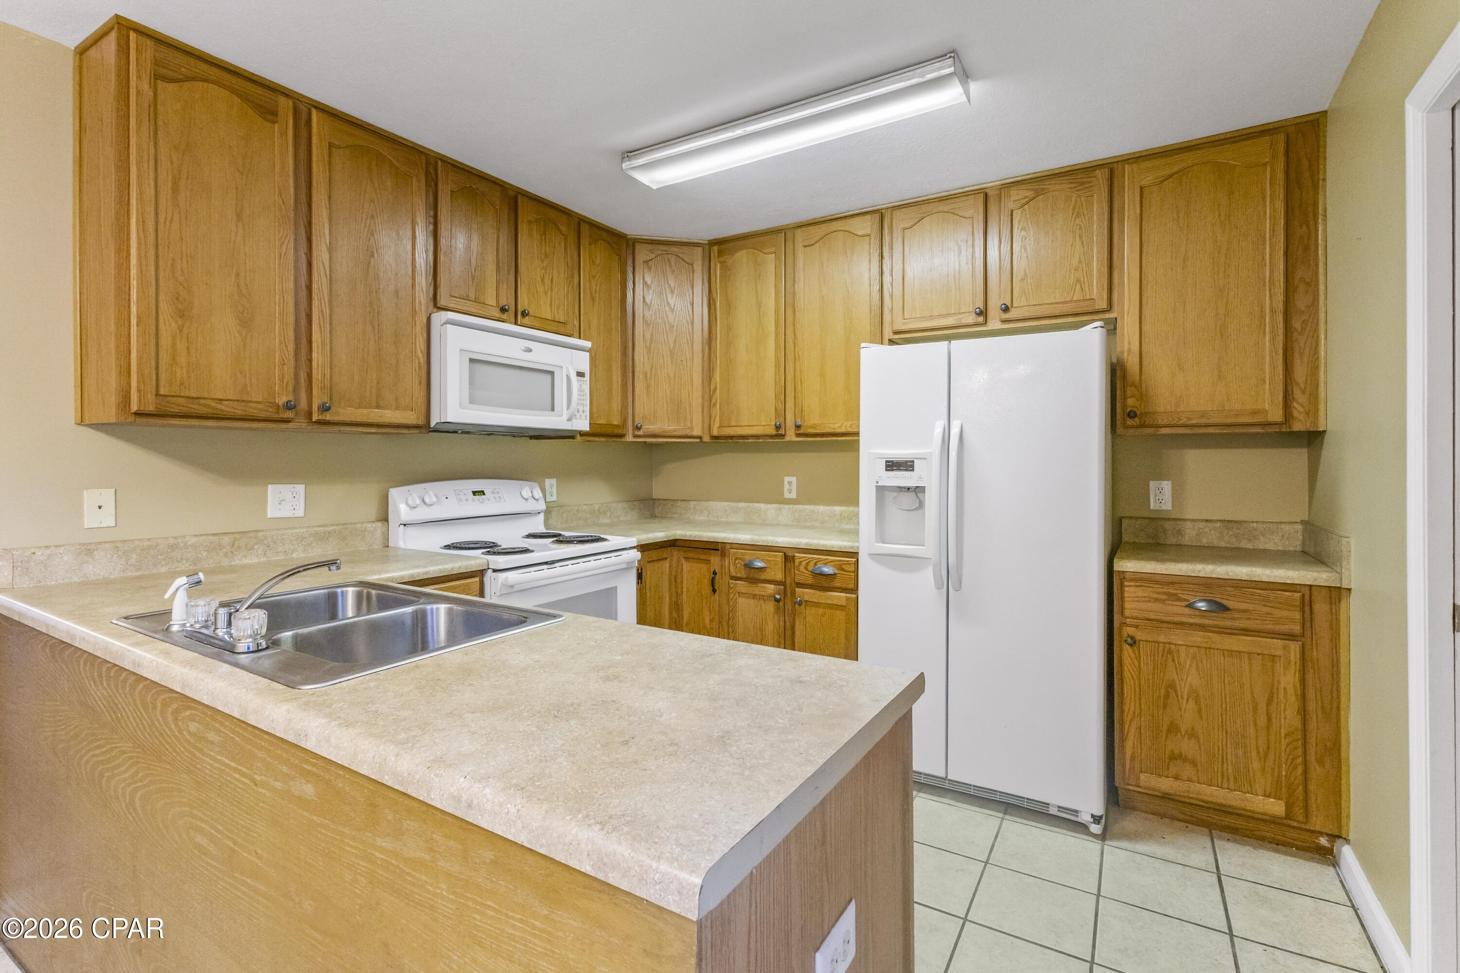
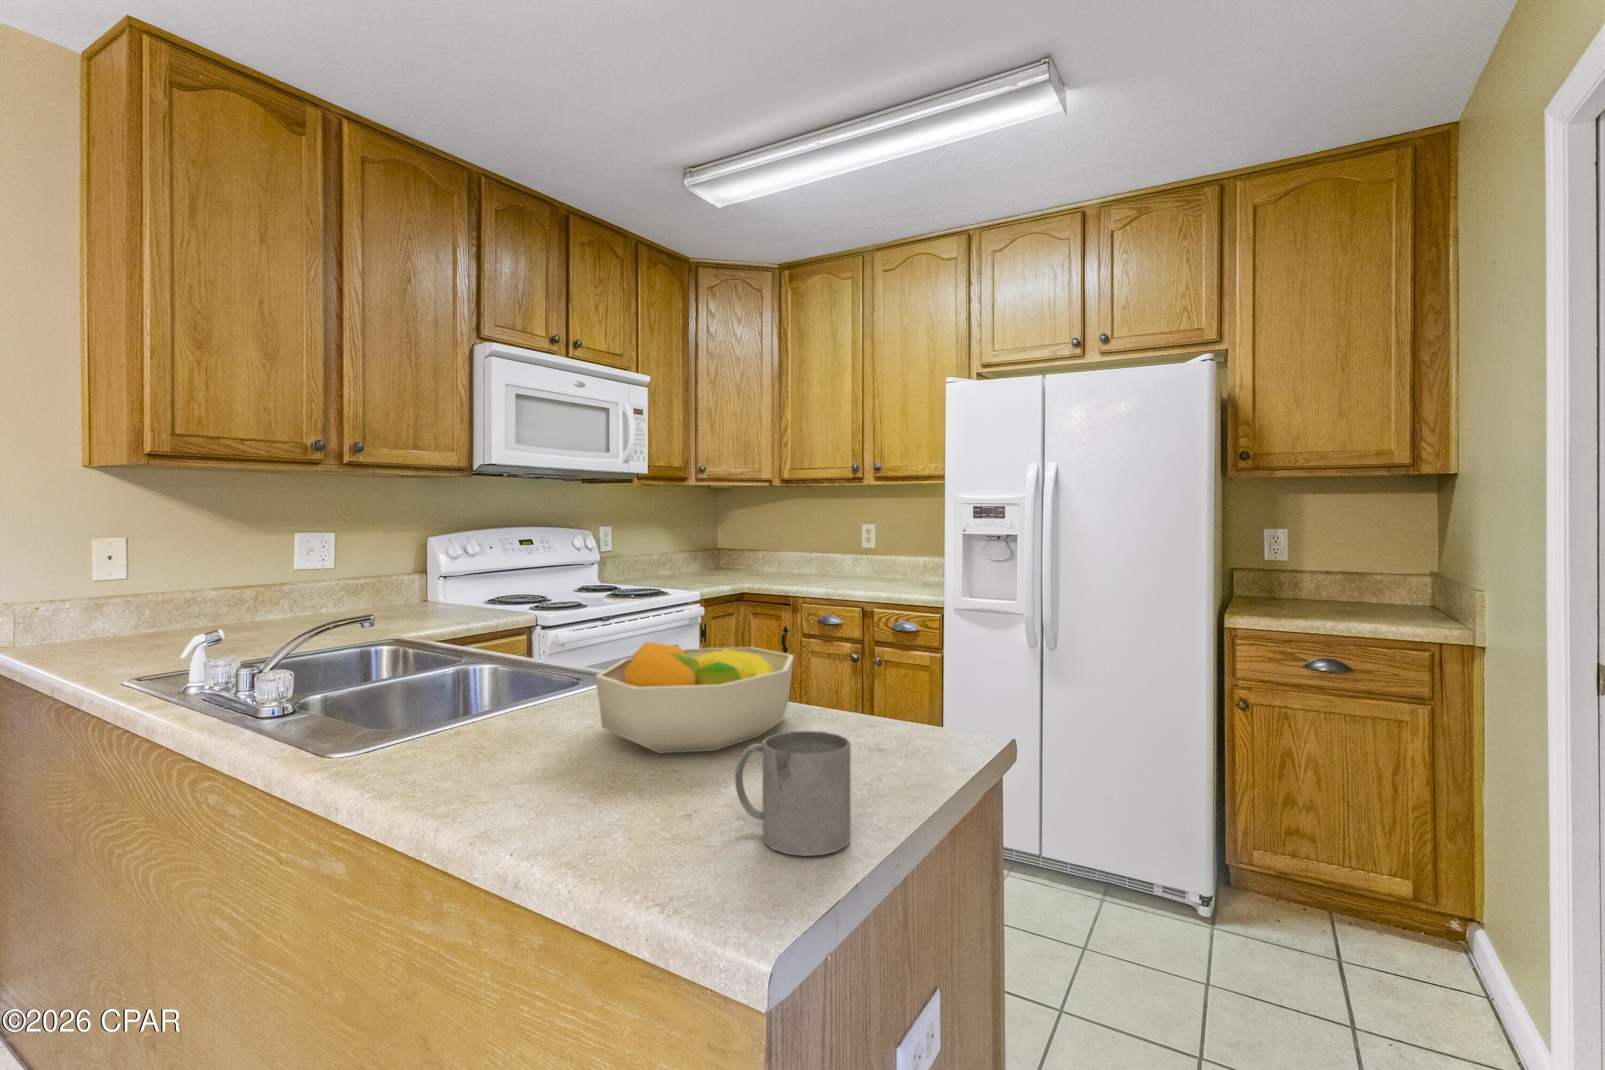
+ fruit bowl (702, 682)
+ mug (789, 787)
